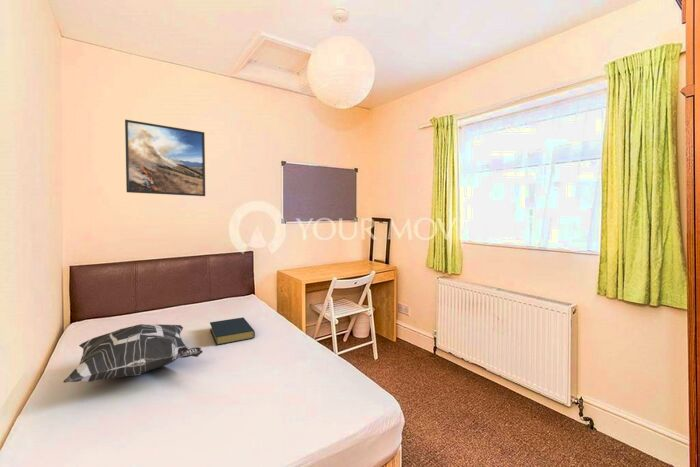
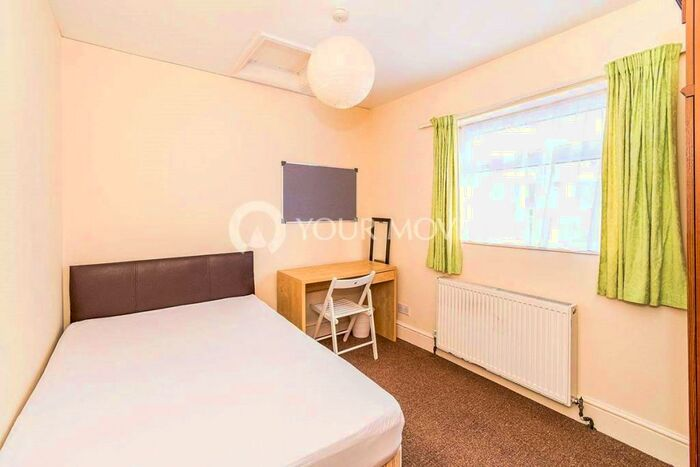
- hardback book (231, 329)
- decorative pillow (139, 348)
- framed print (167, 160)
